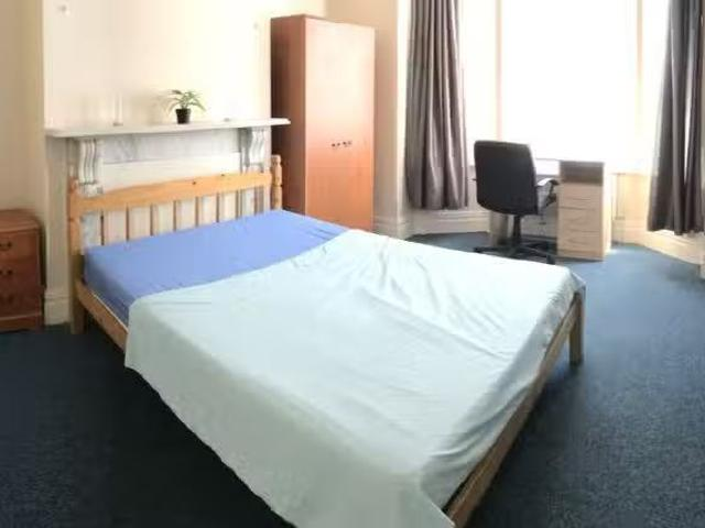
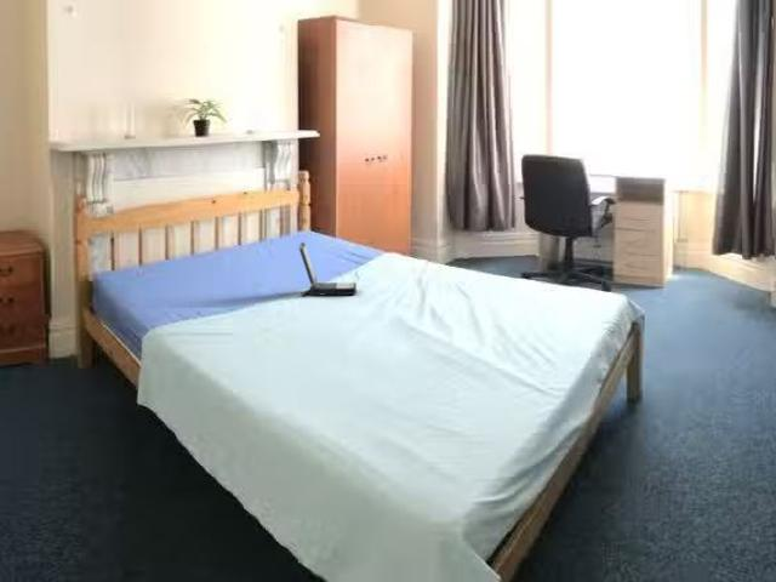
+ laptop (314, 273)
